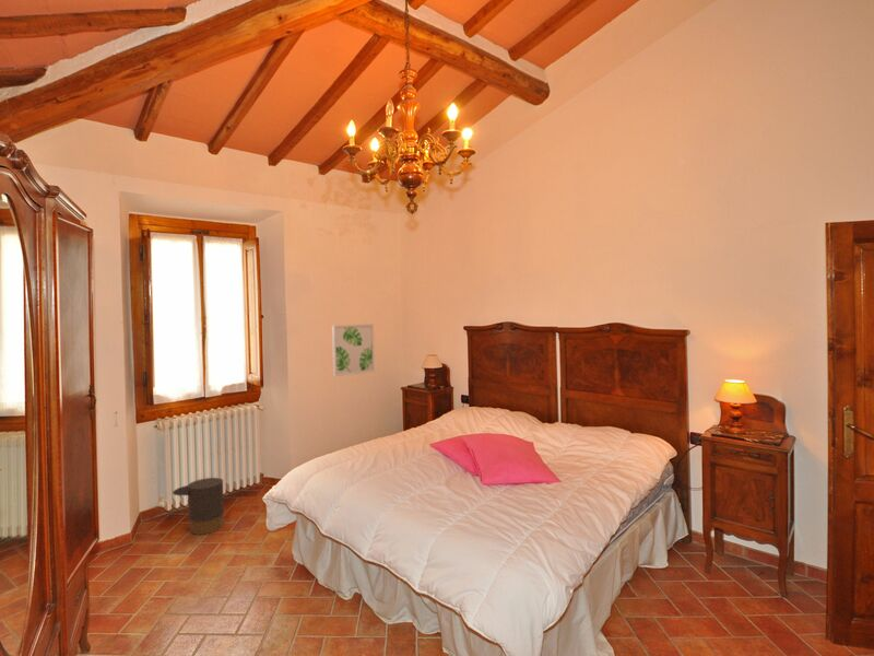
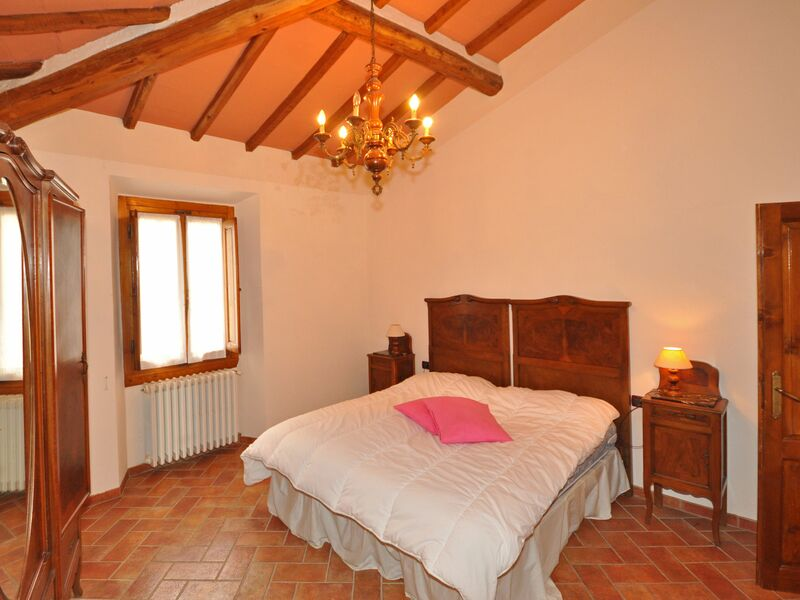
- trash can (198, 505)
- wall art (354, 349)
